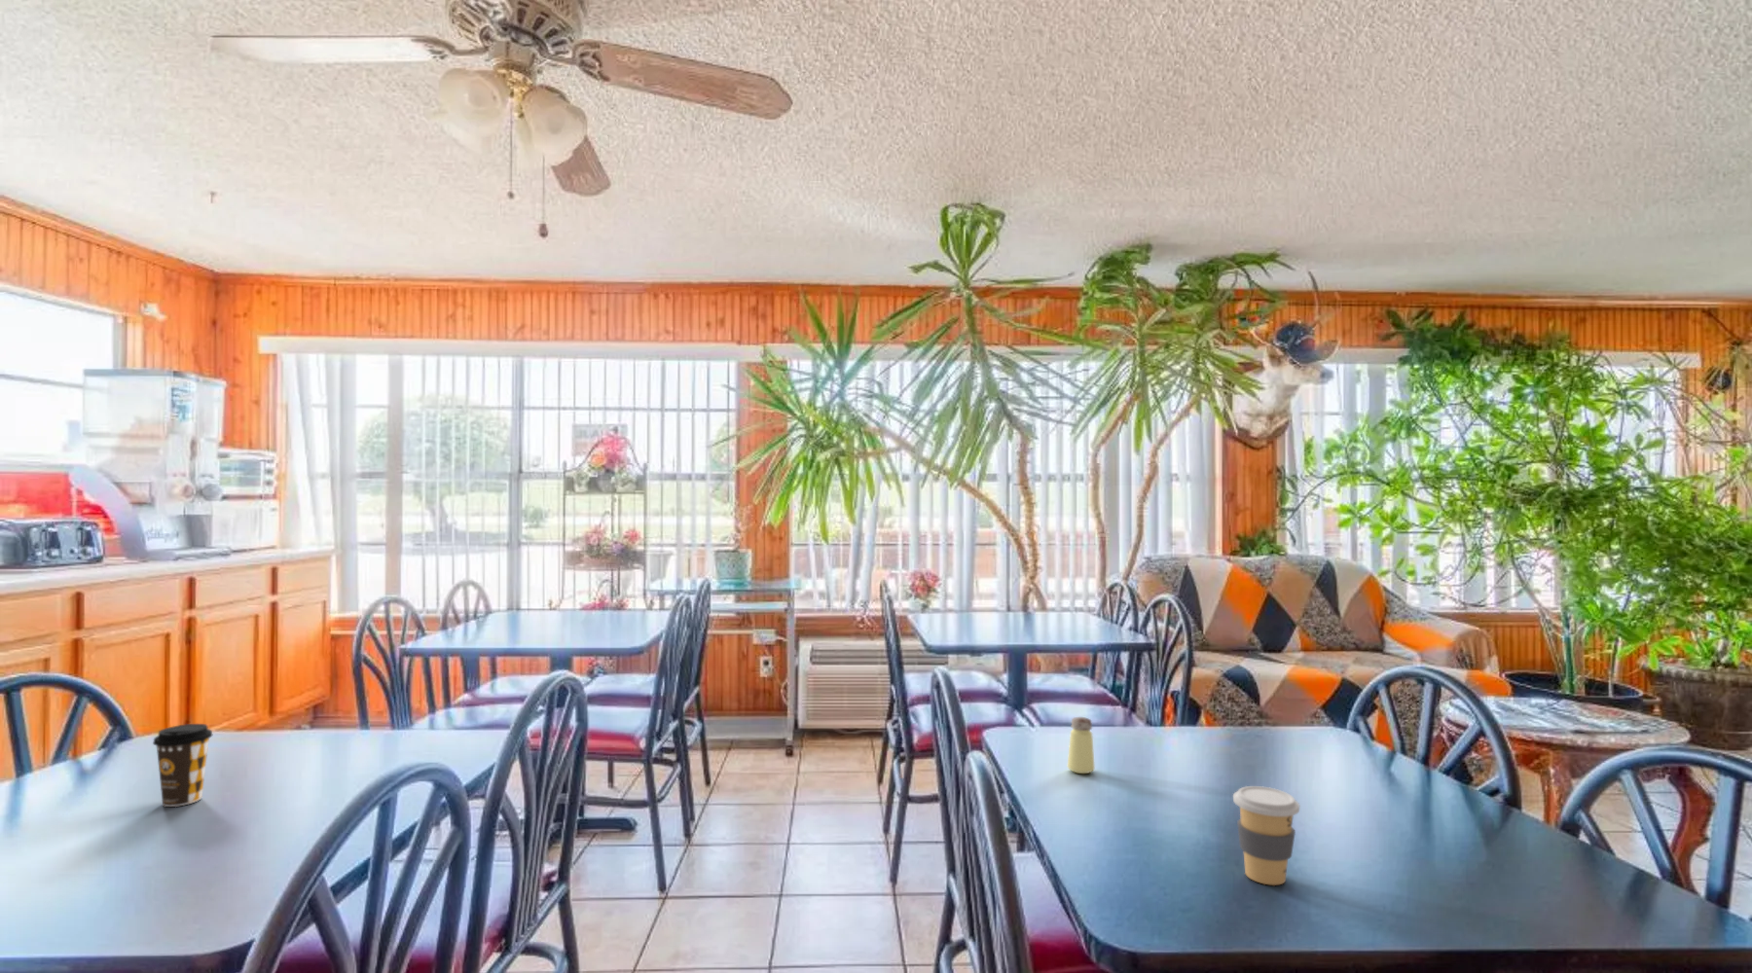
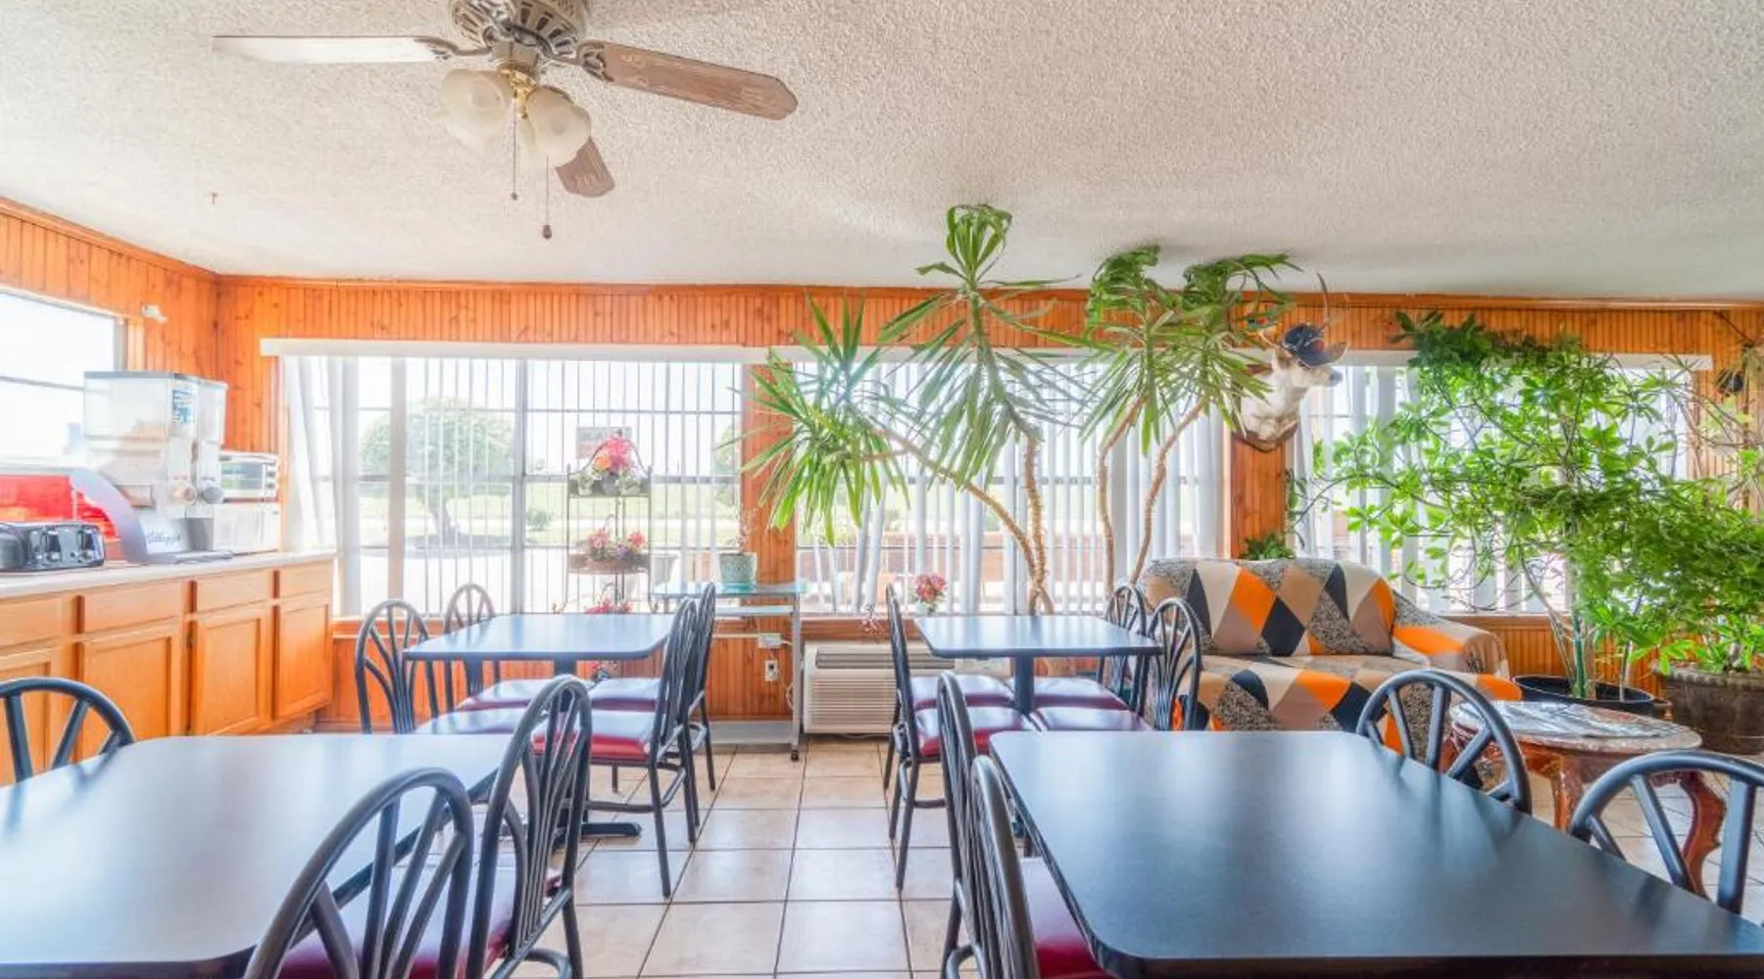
- saltshaker (1081, 743)
- coffee cup (1265, 835)
- coffee cup (182, 764)
